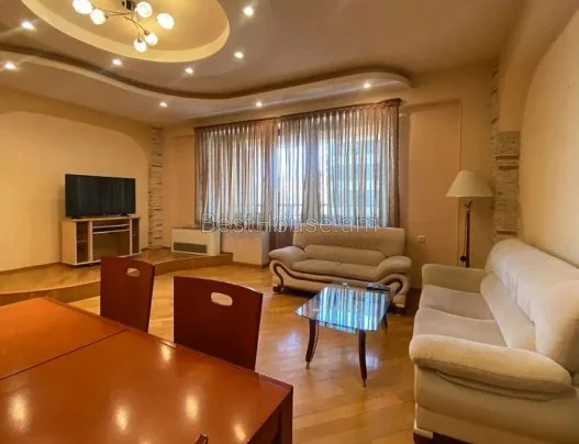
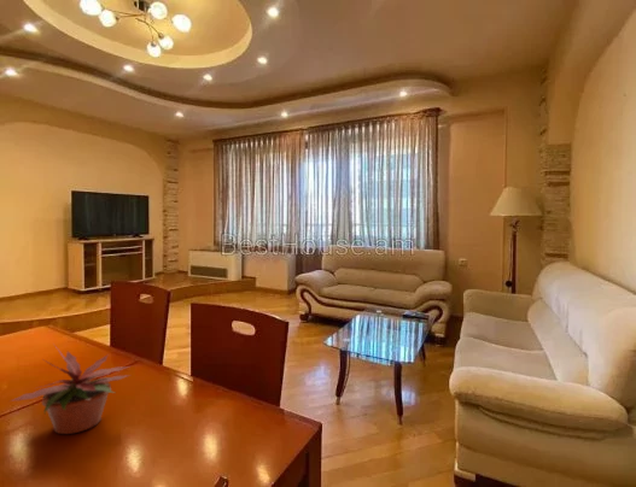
+ potted plant (76, 382)
